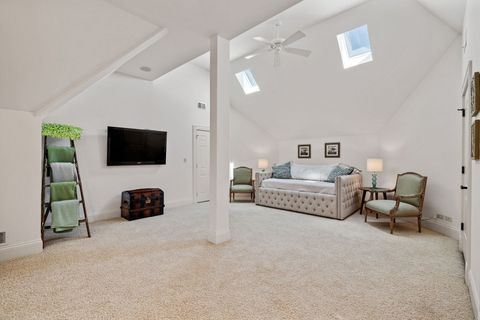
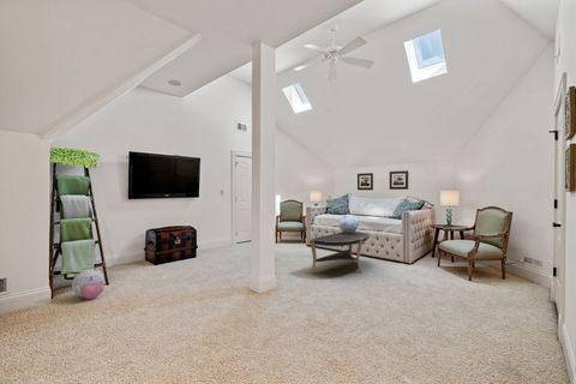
+ coffee table (346, 252)
+ decorative globe (348, 223)
+ plush toy (89, 282)
